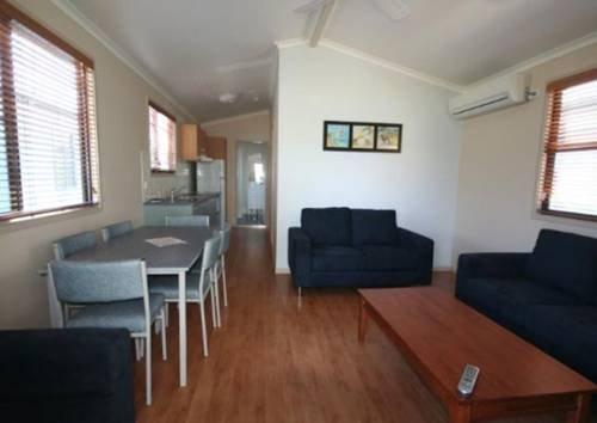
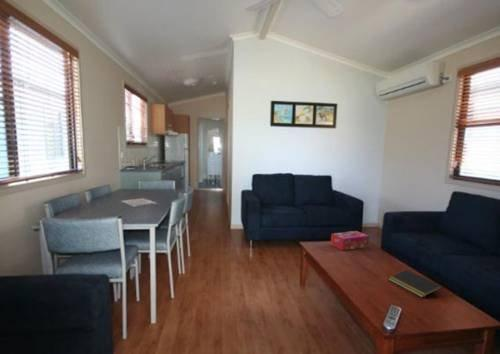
+ notepad (413, 282)
+ tissue box (349, 240)
